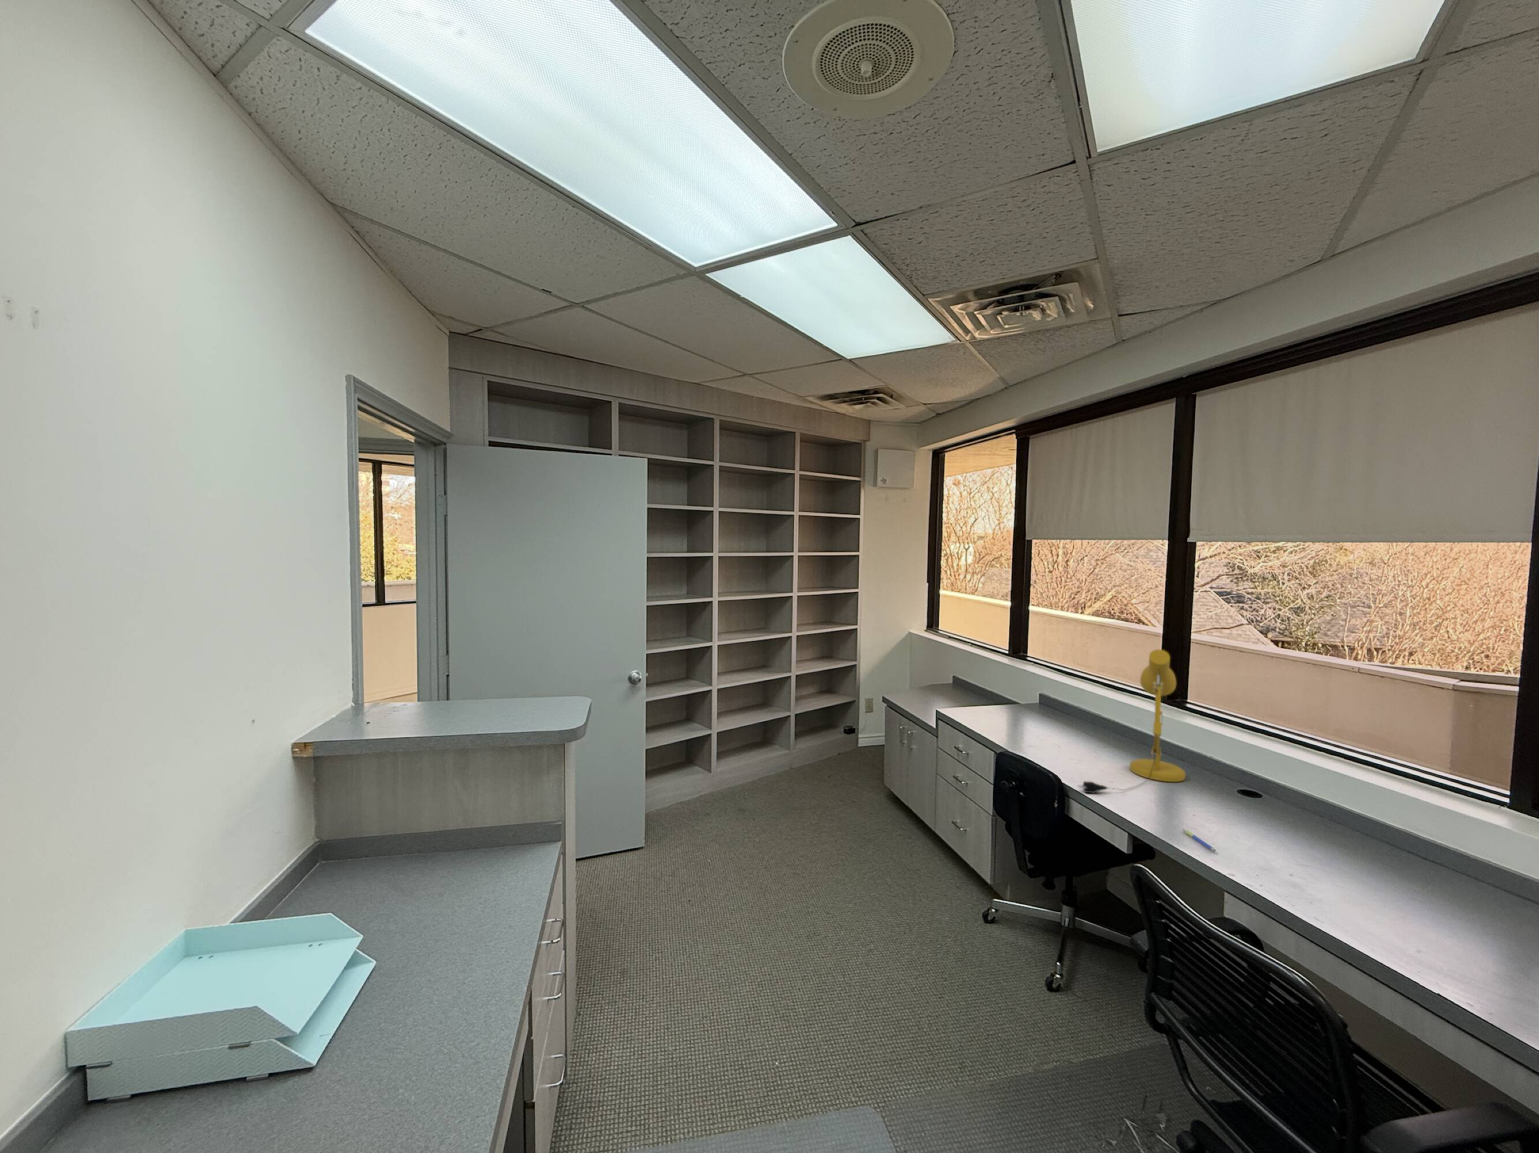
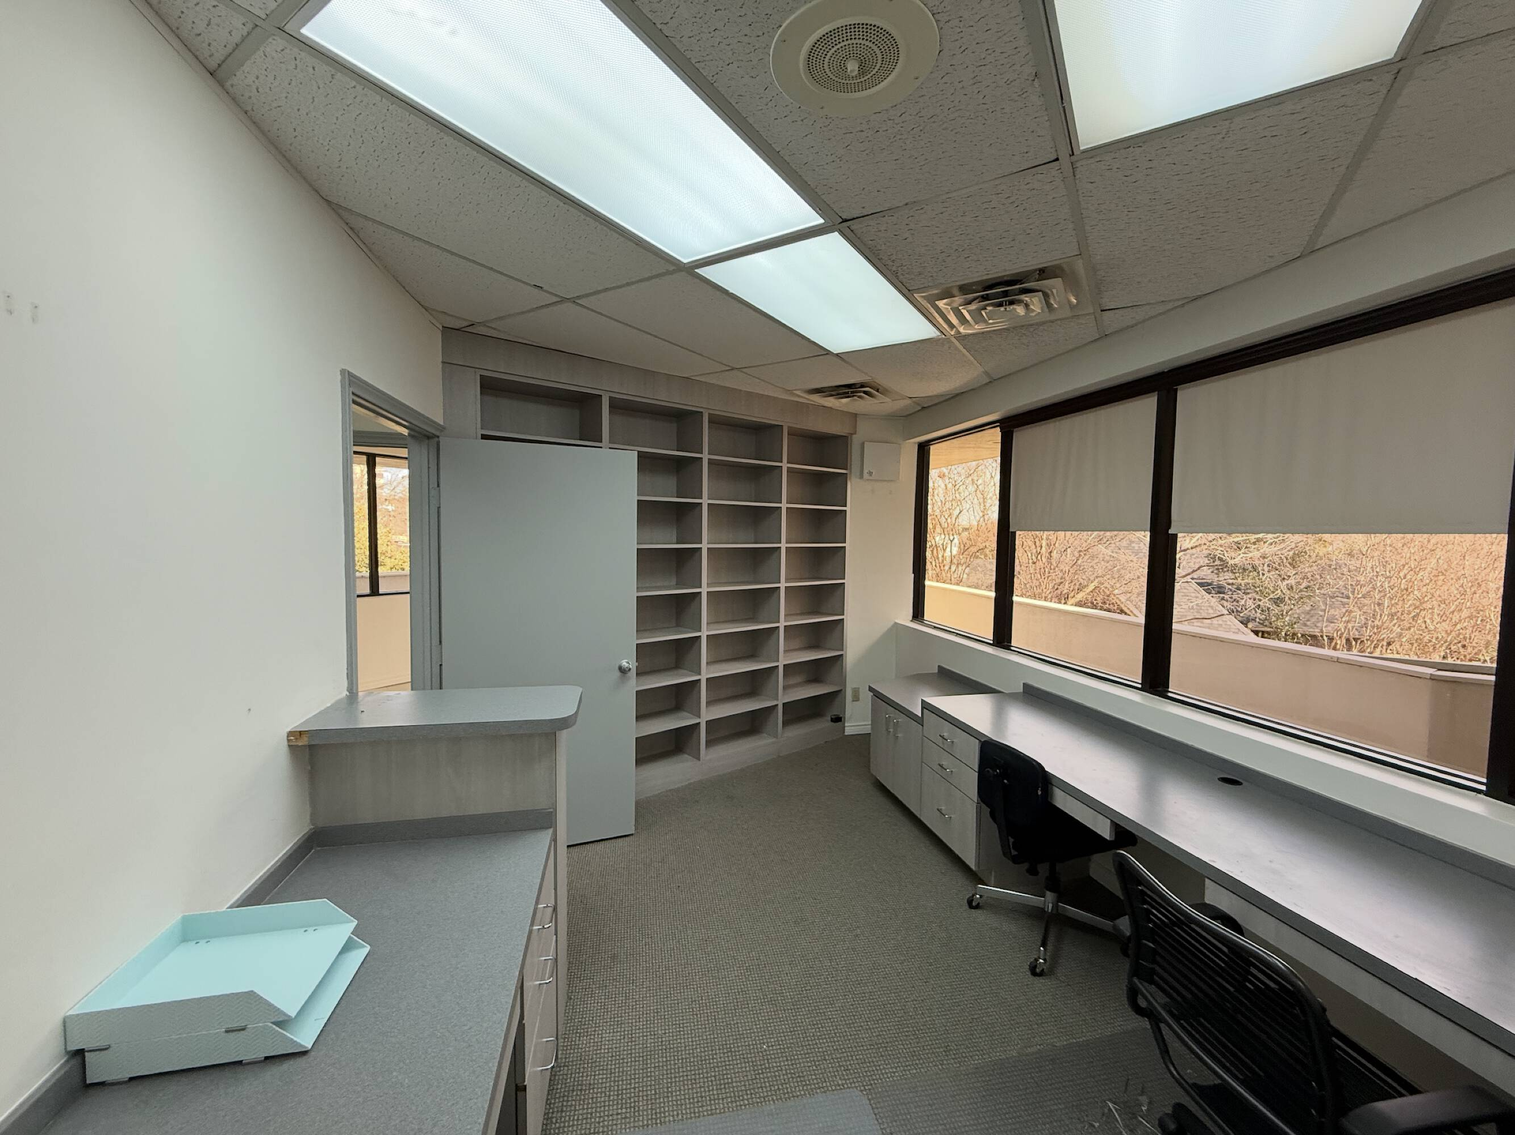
- pen (1197, 839)
- desk lamp (1154, 722)
